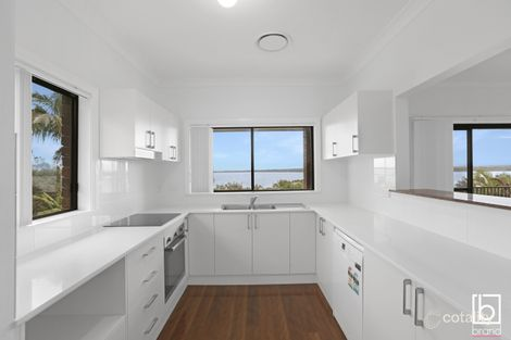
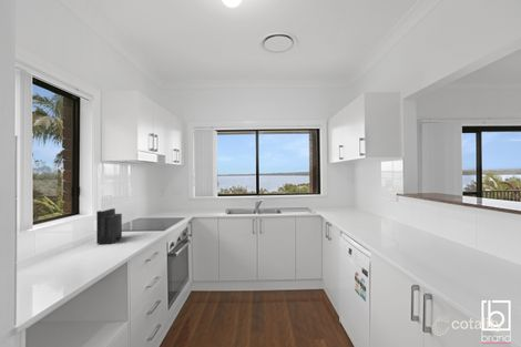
+ knife block (111, 217)
